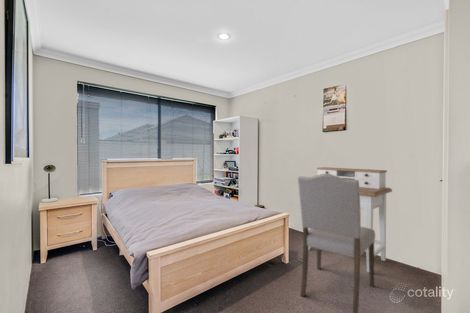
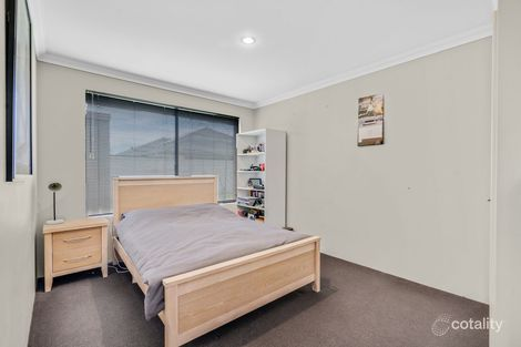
- desk (360, 208)
- chair (335, 231)
